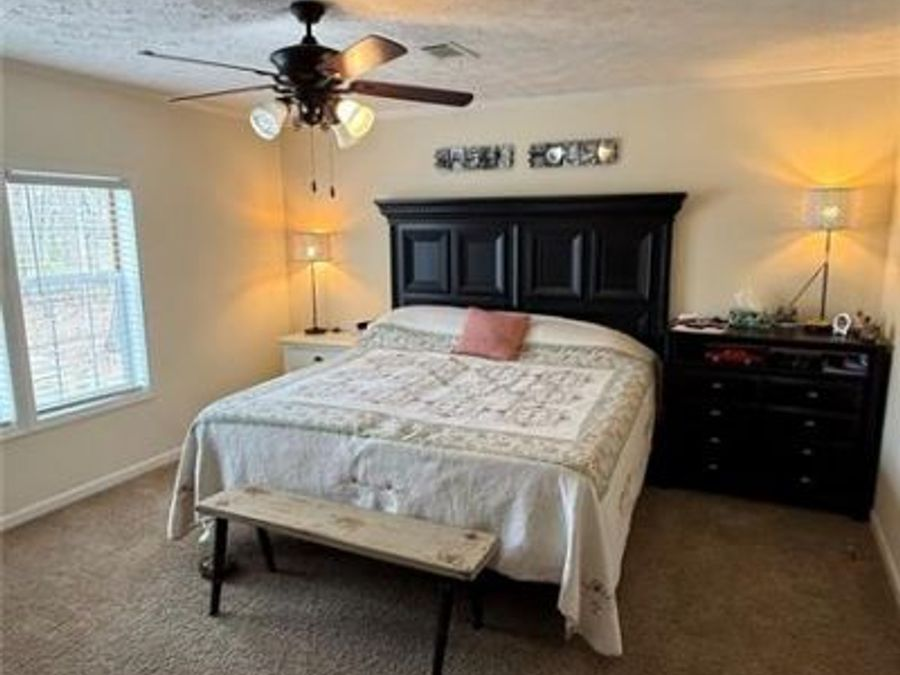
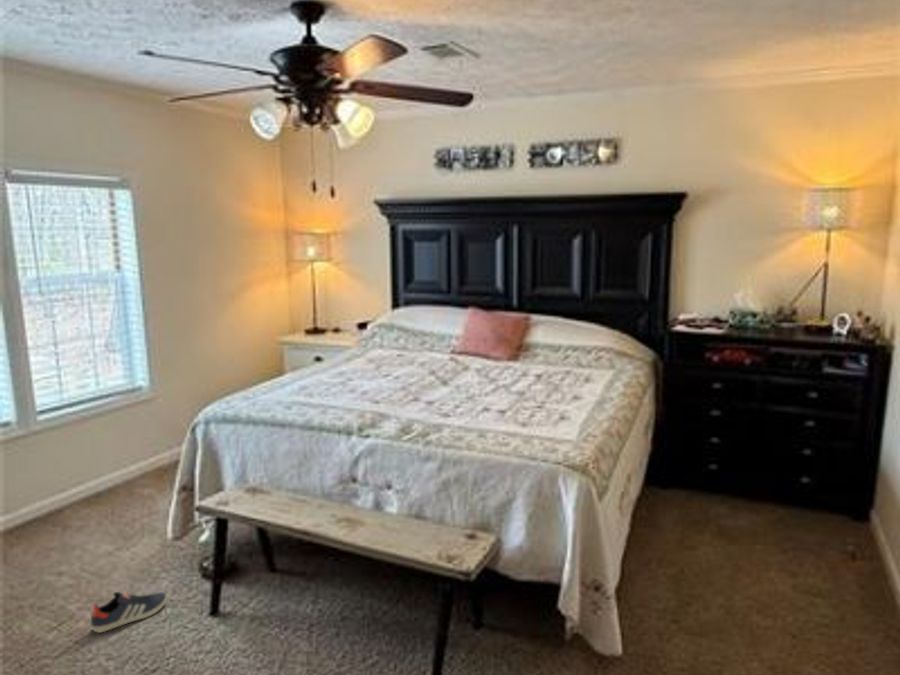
+ sneaker (130, 603)
